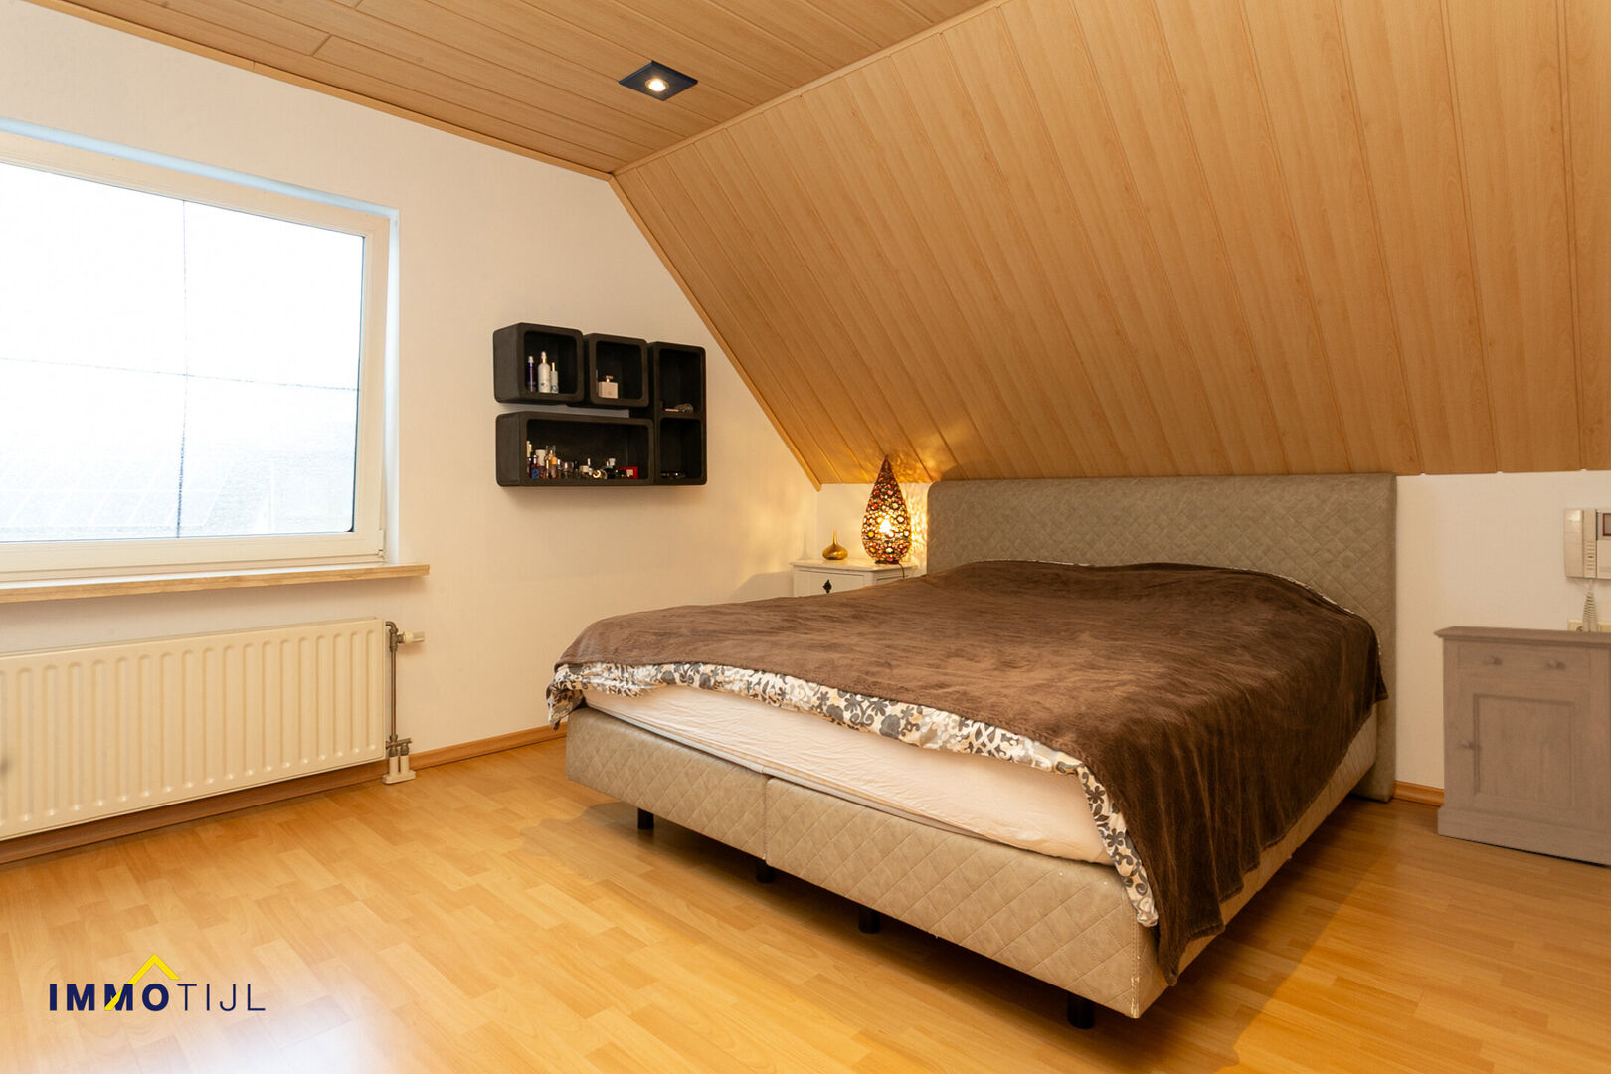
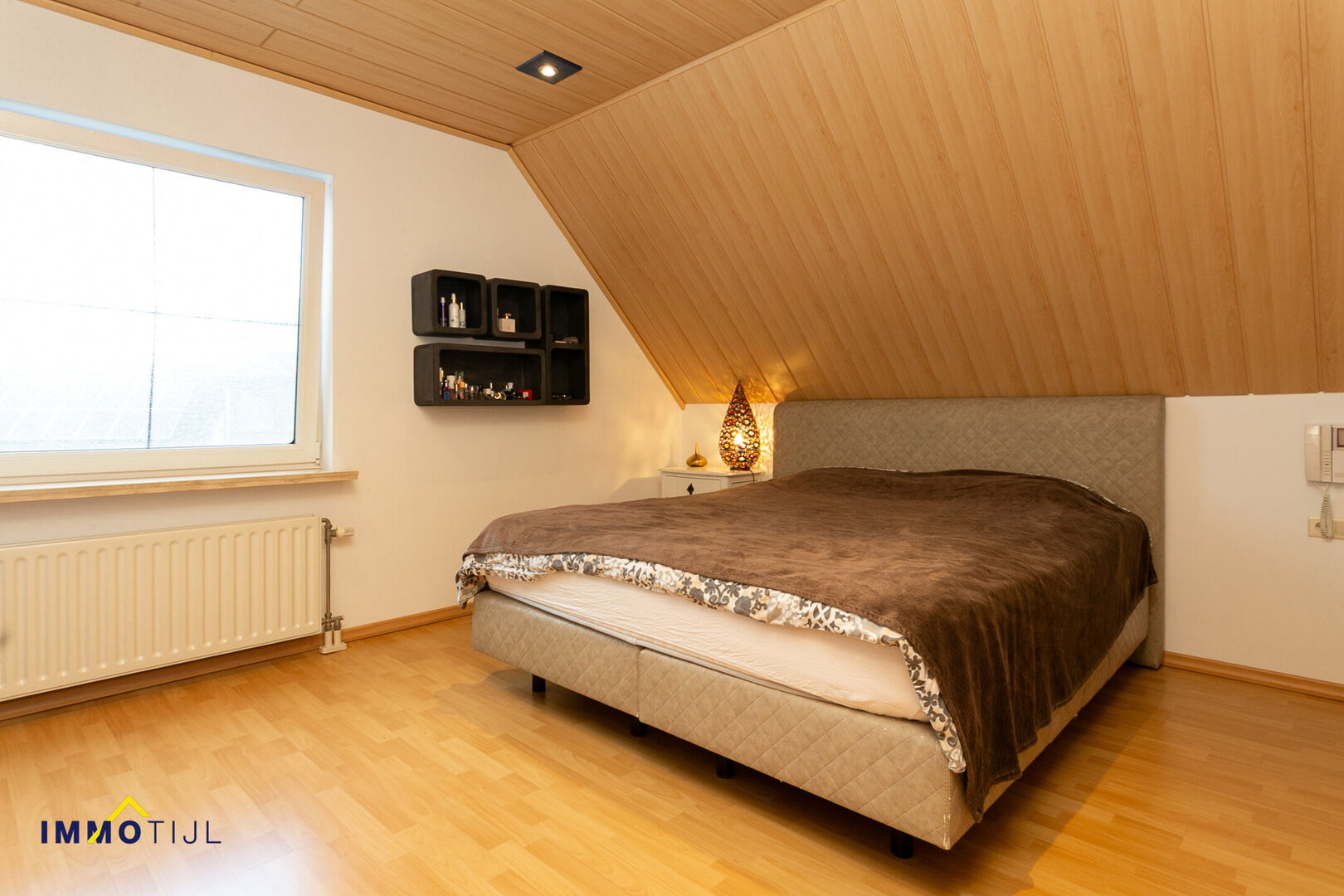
- cabinet (1527, 735)
